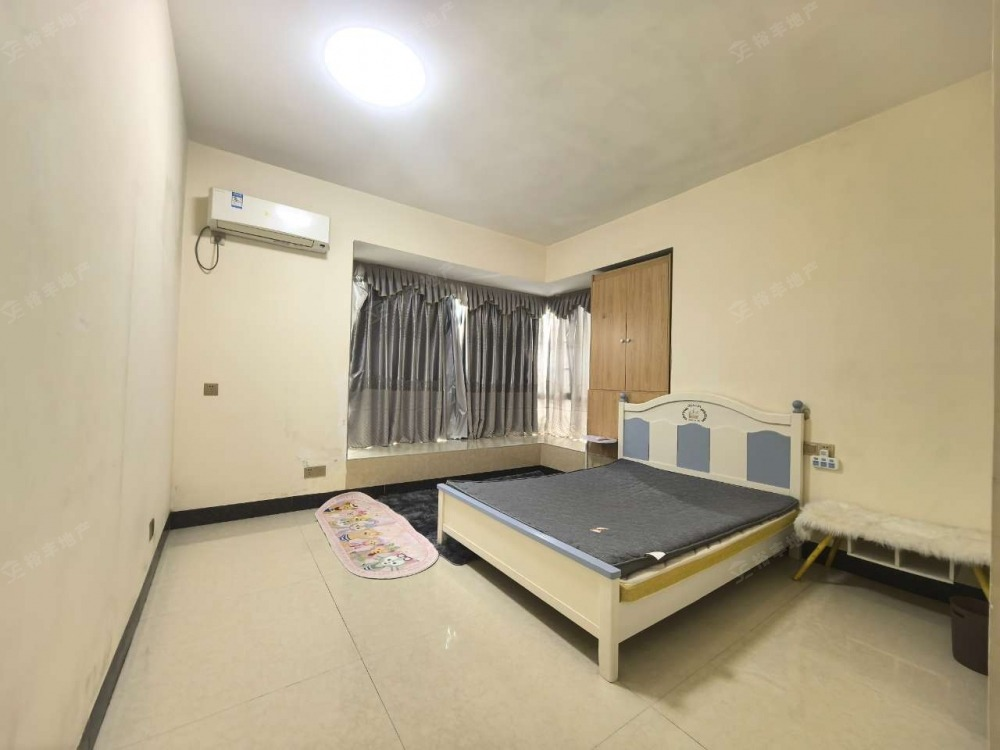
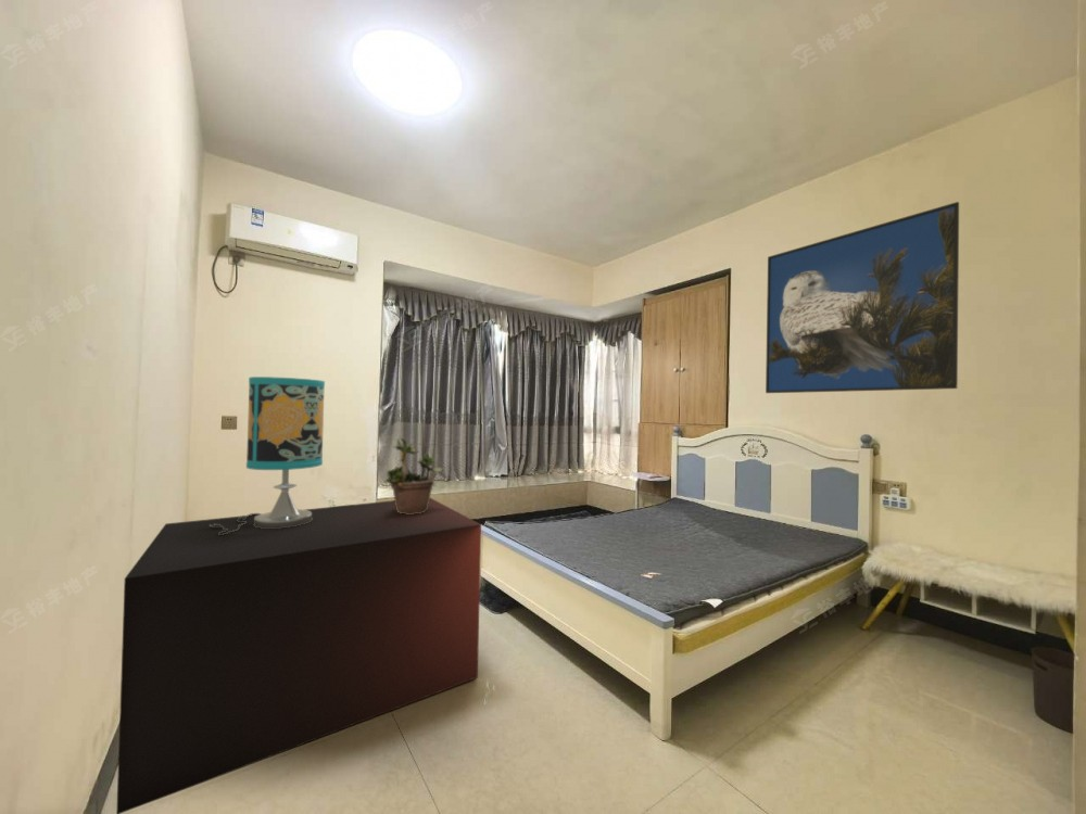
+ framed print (847, 311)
+ storage cabinet (325, 602)
+ potted plant (409, 471)
+ table lamp (269, 450)
